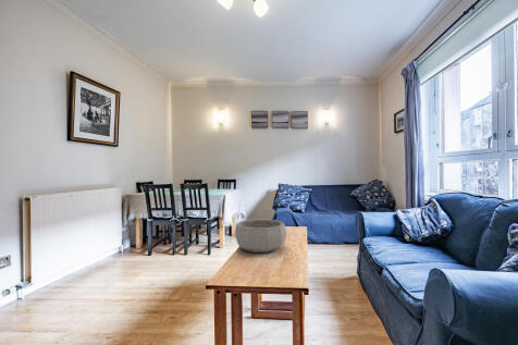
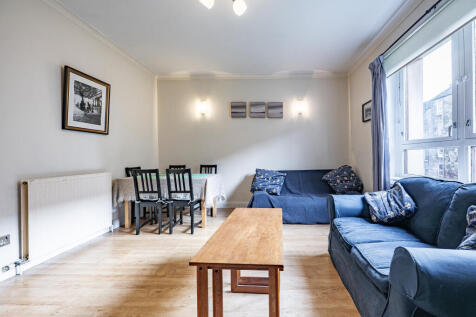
- decorative bowl (260, 235)
